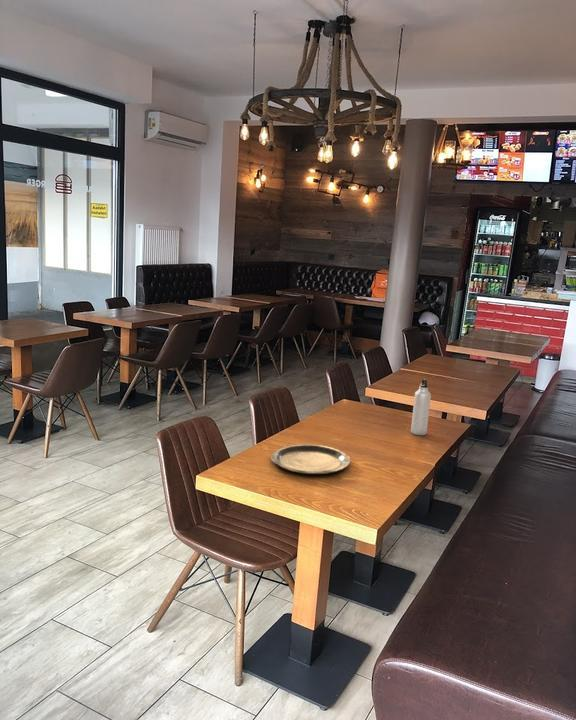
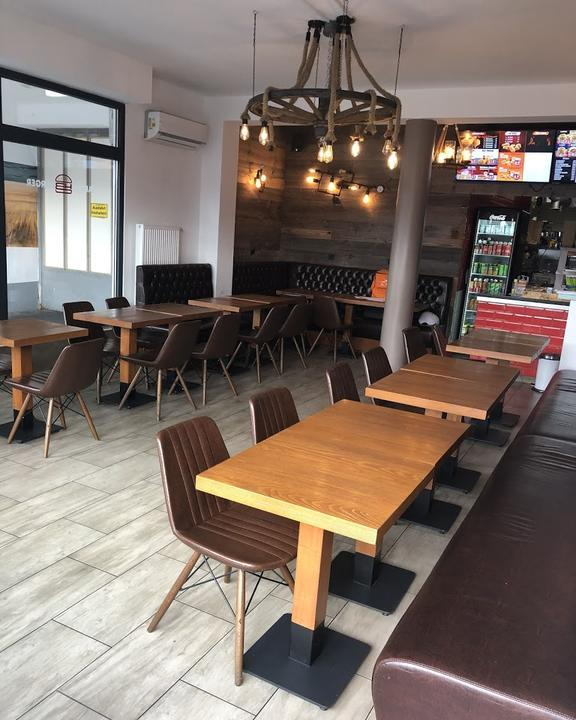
- water bottle (421, 406)
- plate (310, 459)
